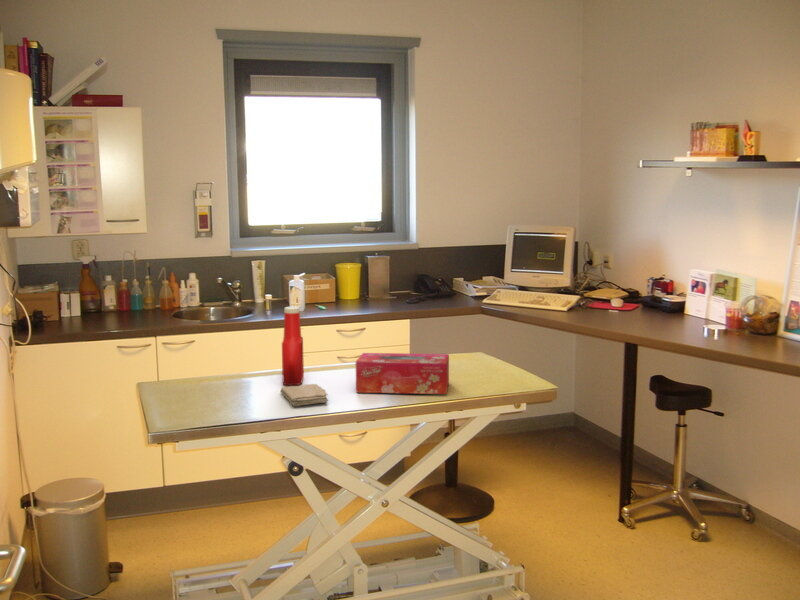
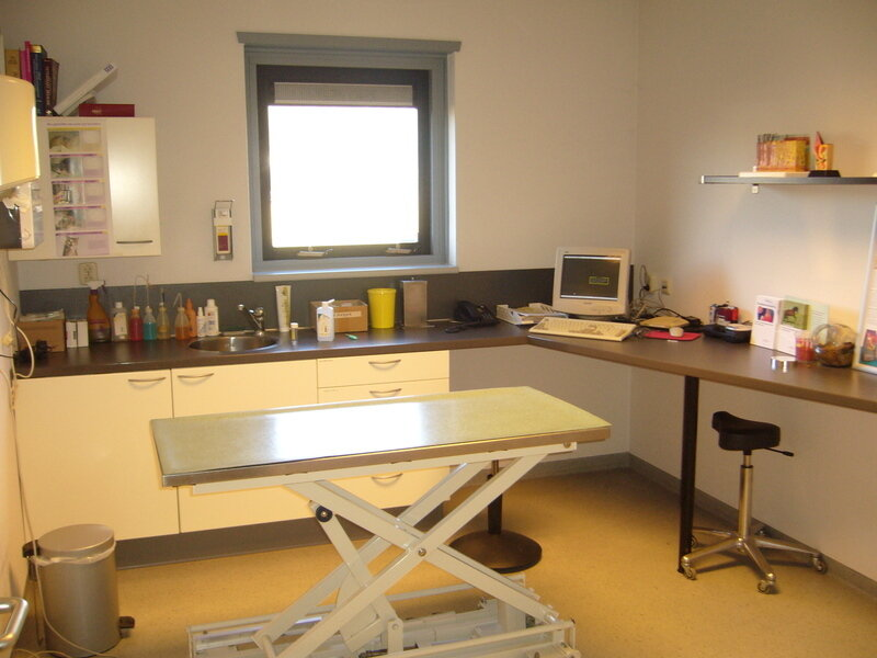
- soap bottle (292, 344)
- tissue box (403, 372)
- washcloth (304, 393)
